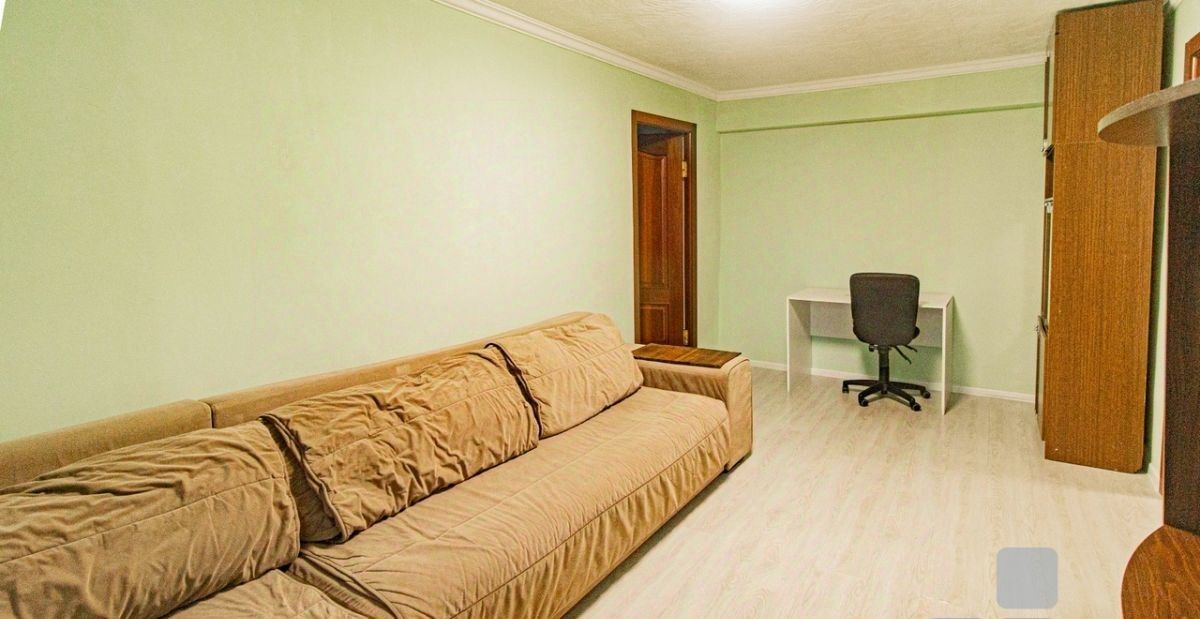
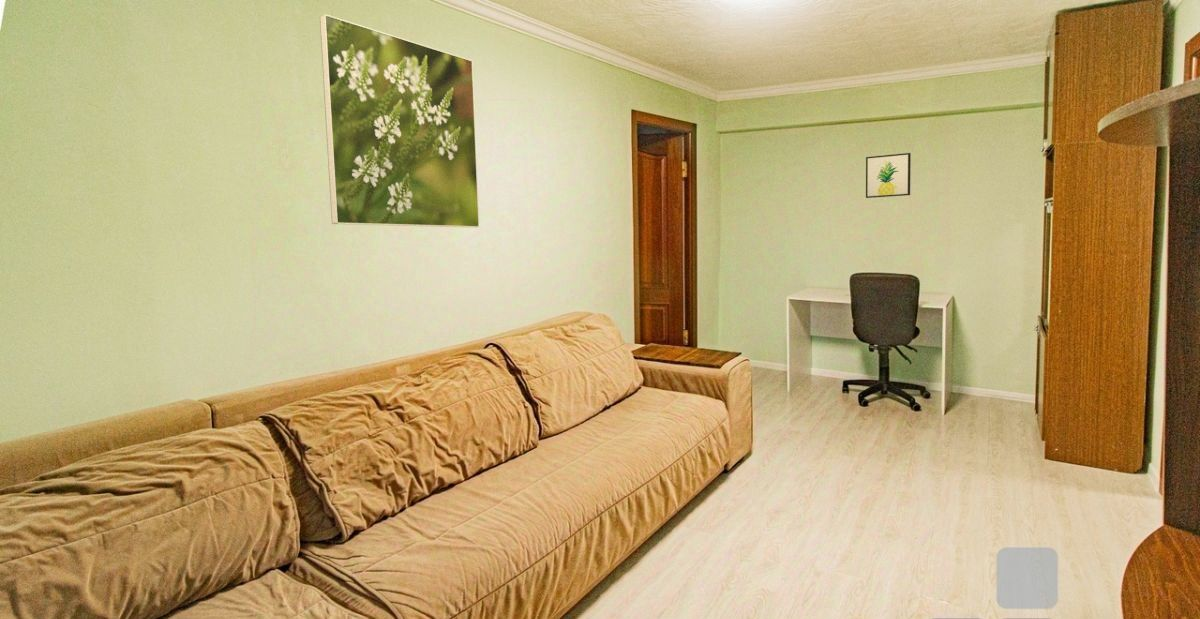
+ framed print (409, 134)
+ wall art (887, 175)
